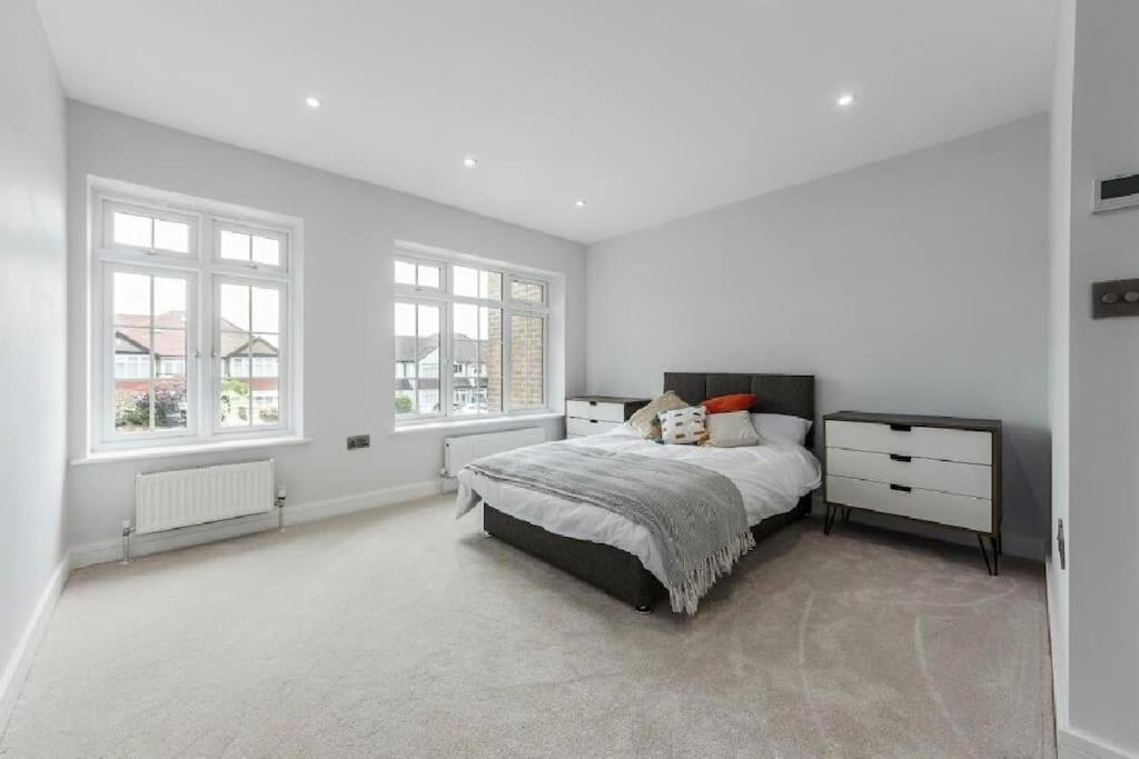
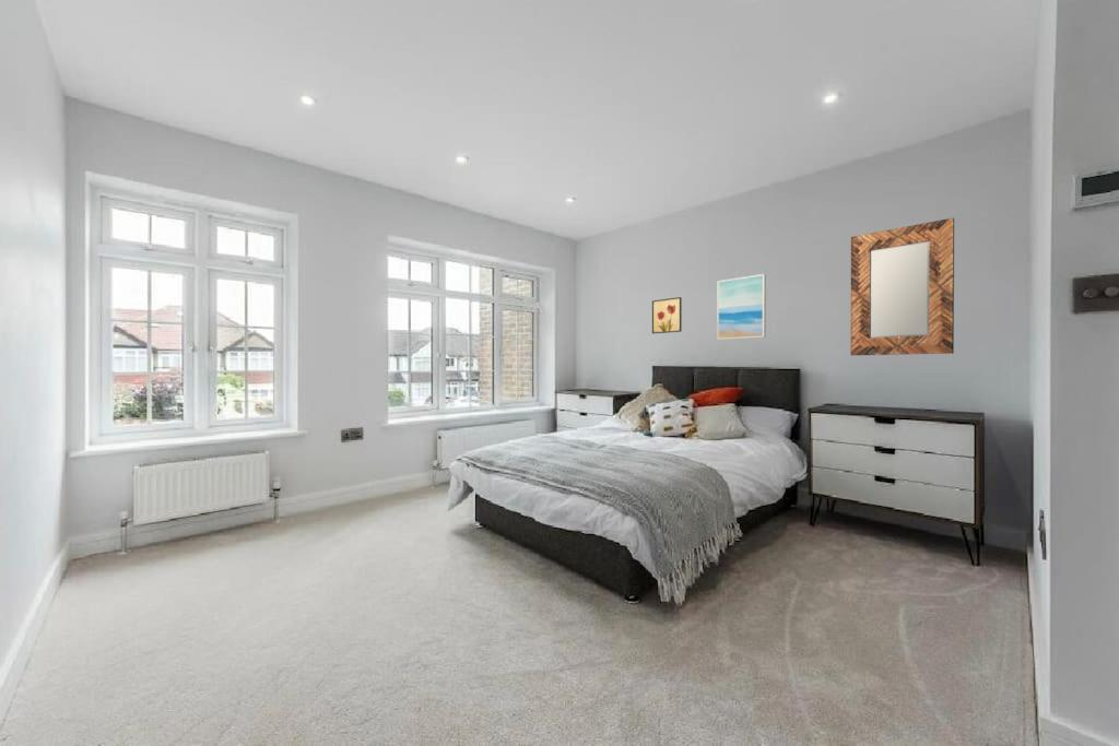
+ home mirror (898, 291)
+ wall art (740, 308)
+ wall art (667, 316)
